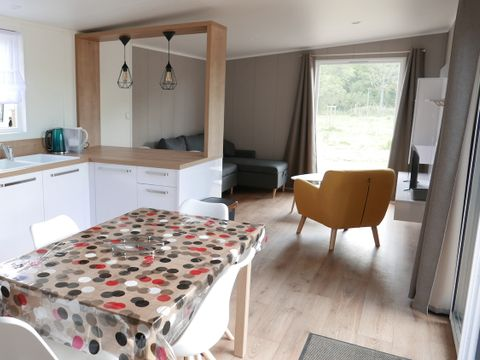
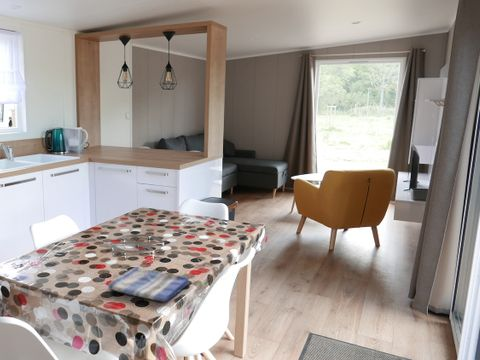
+ dish towel (149, 282)
